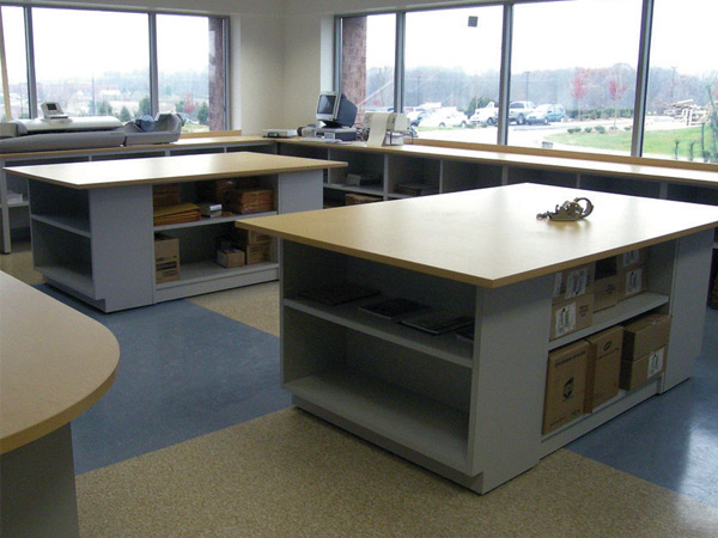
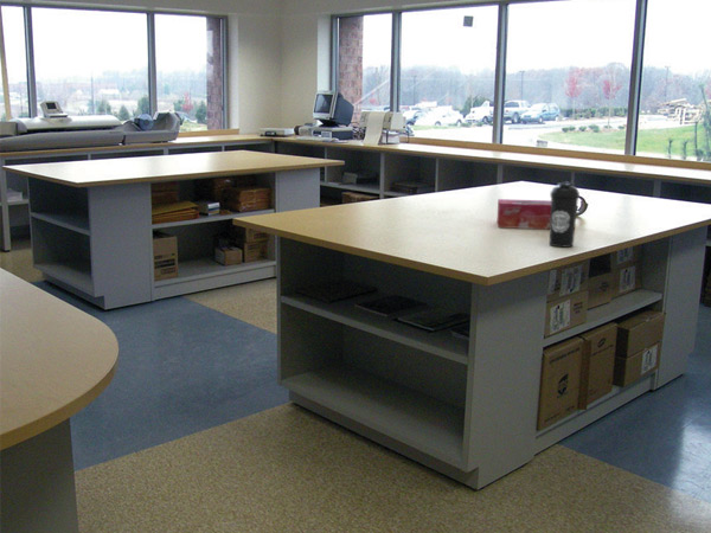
+ tissue box (533, 213)
+ water bottle (563, 213)
